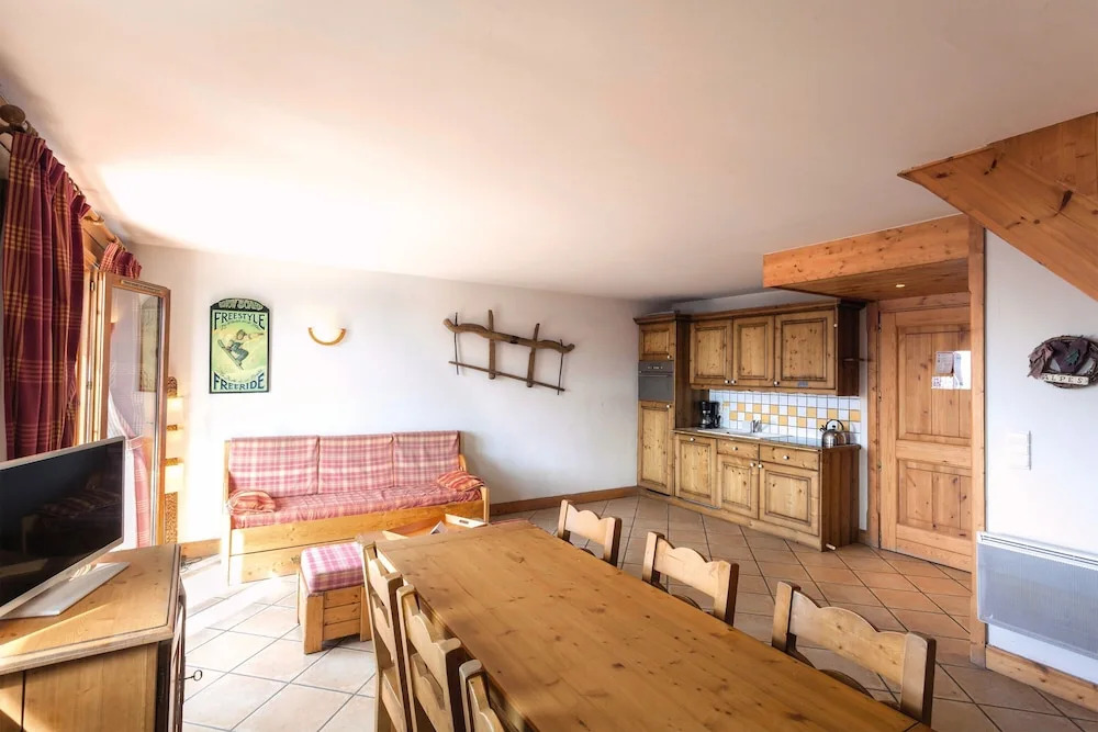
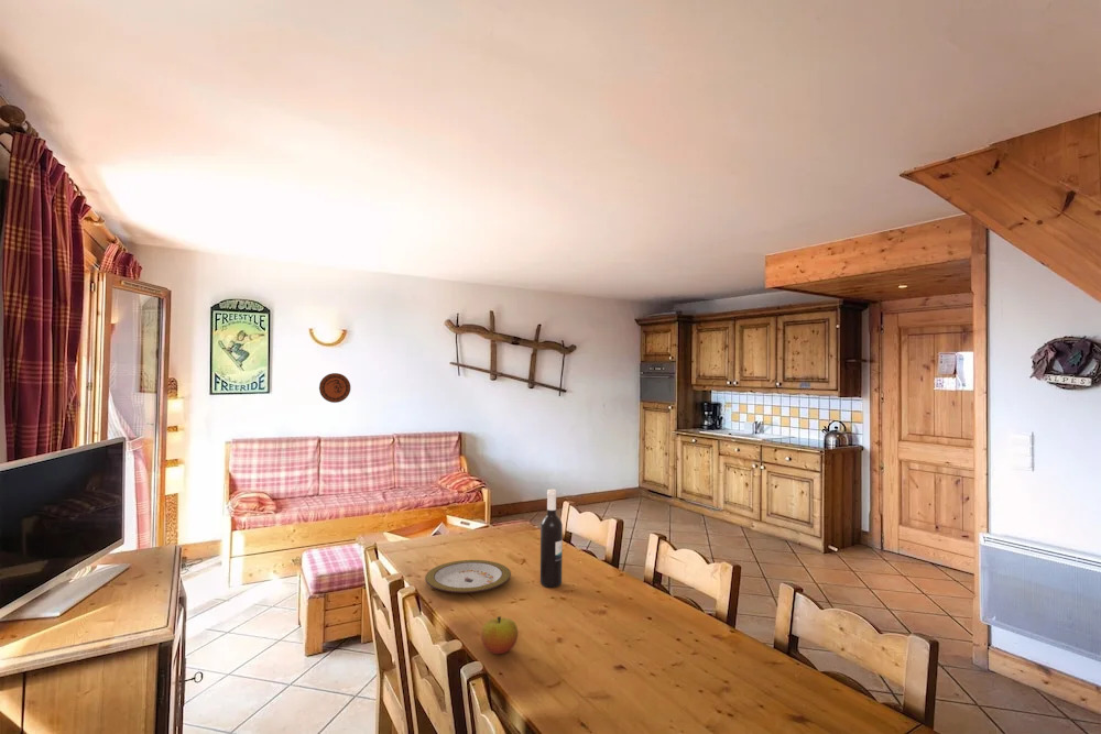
+ plate (468, 578)
+ apple (499, 634)
+ decorative plate (335, 387)
+ wine bottle (550, 536)
